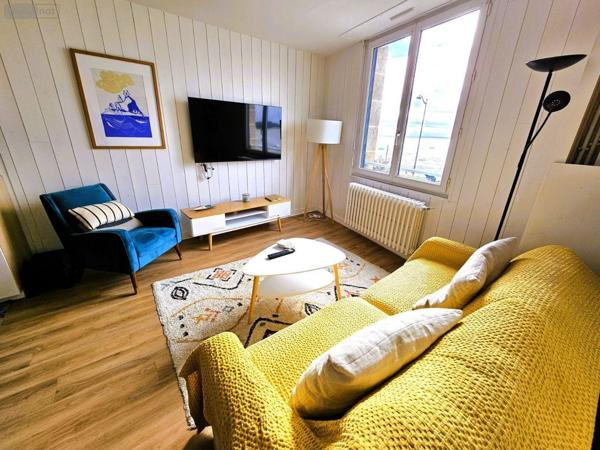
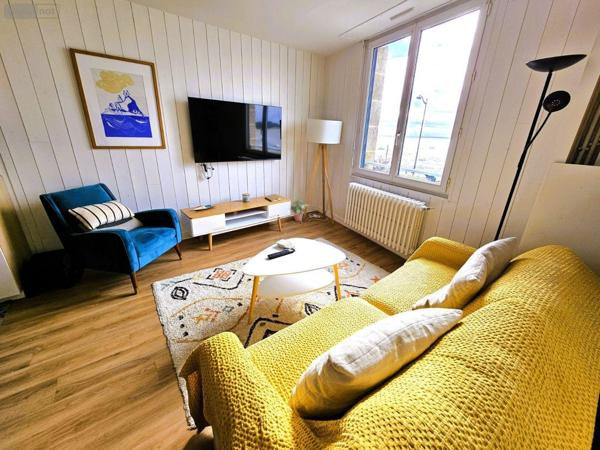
+ potted plant (298, 209)
